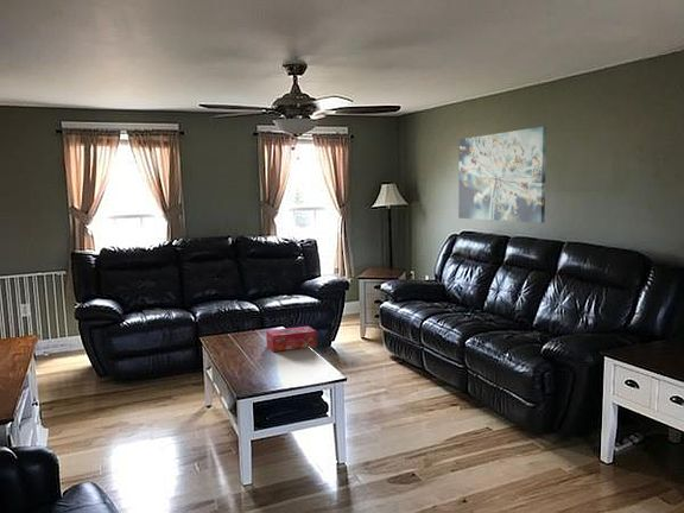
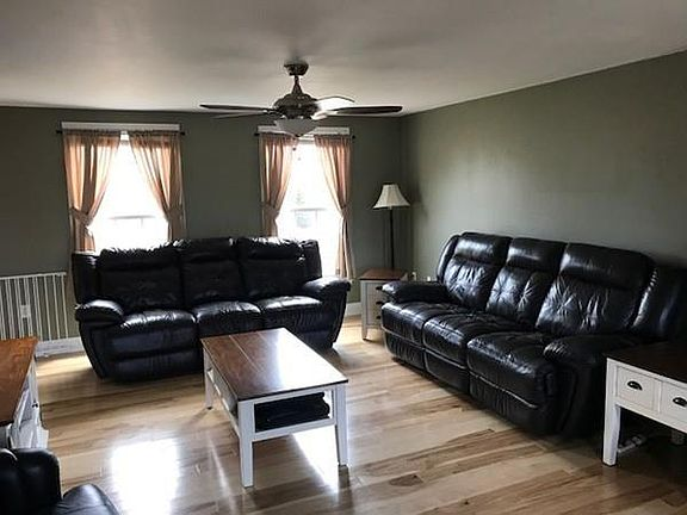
- tissue box (291, 337)
- wall art (498, 177)
